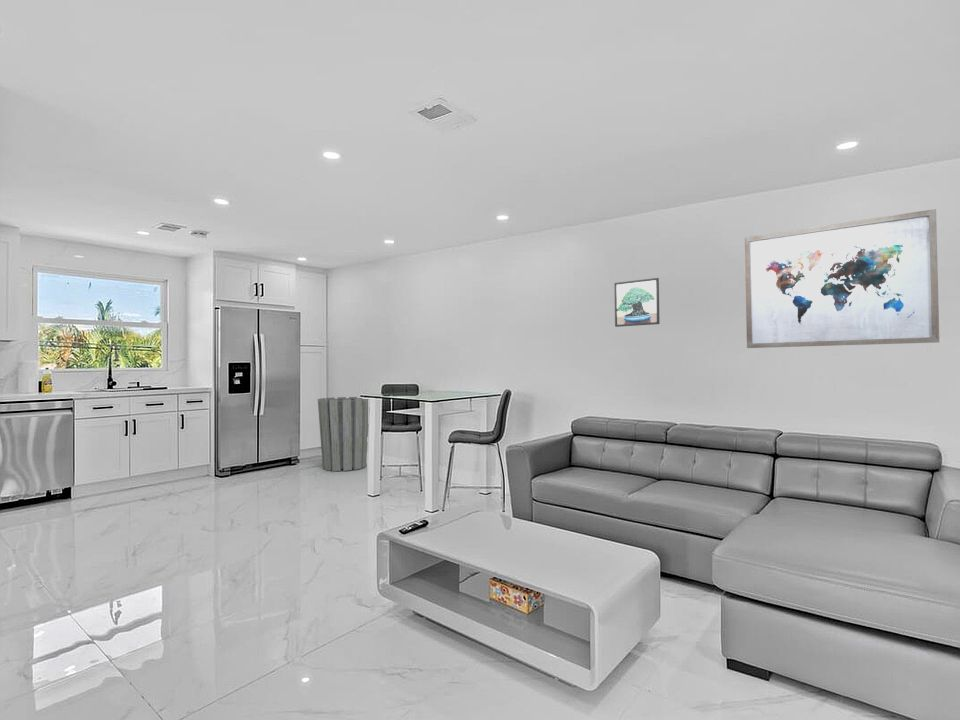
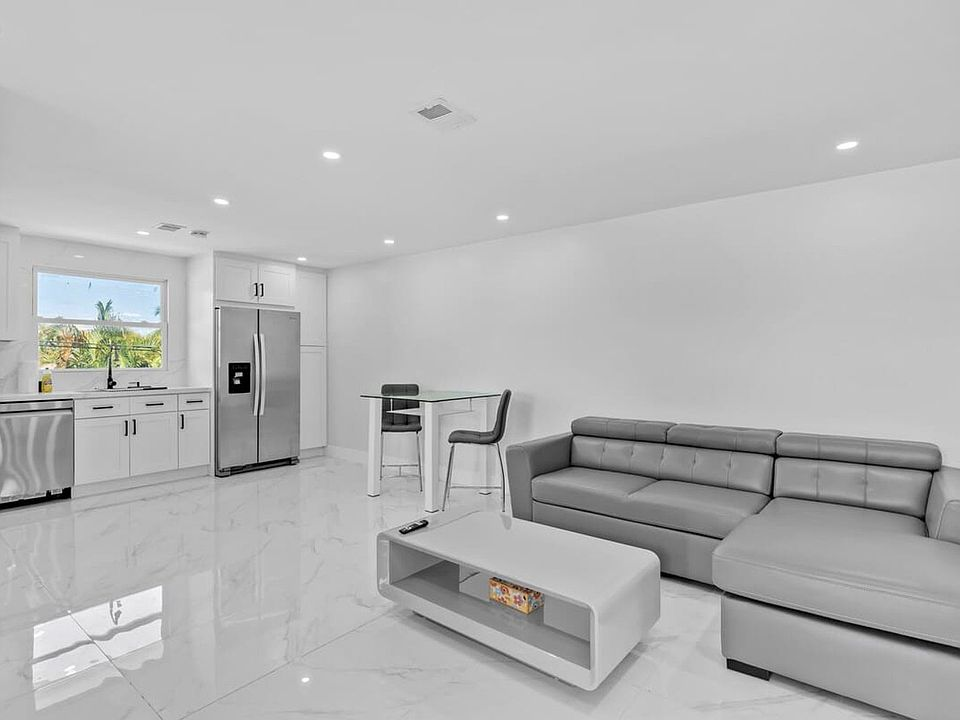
- wall art (832, 285)
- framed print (636, 302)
- trash can (344, 432)
